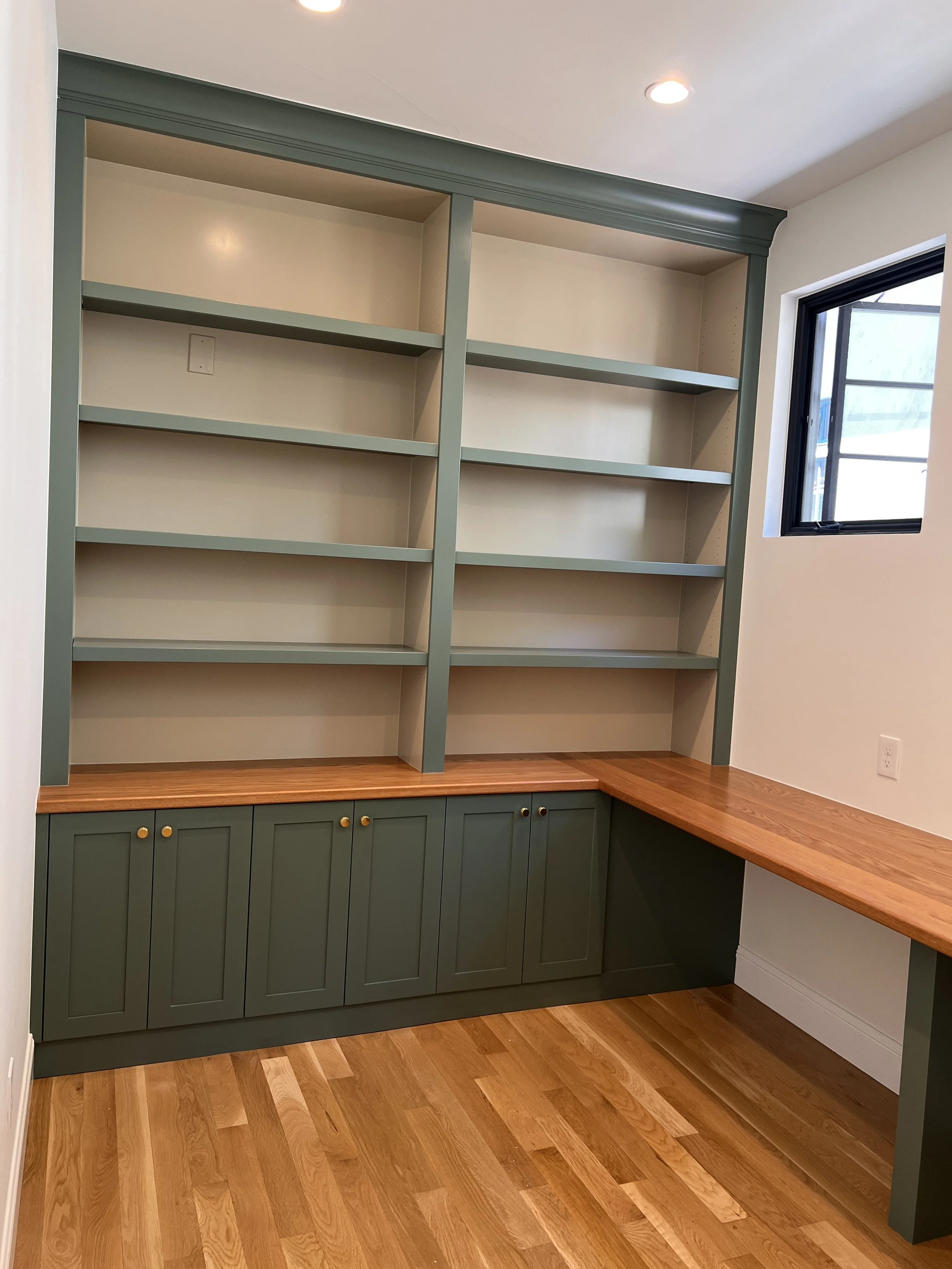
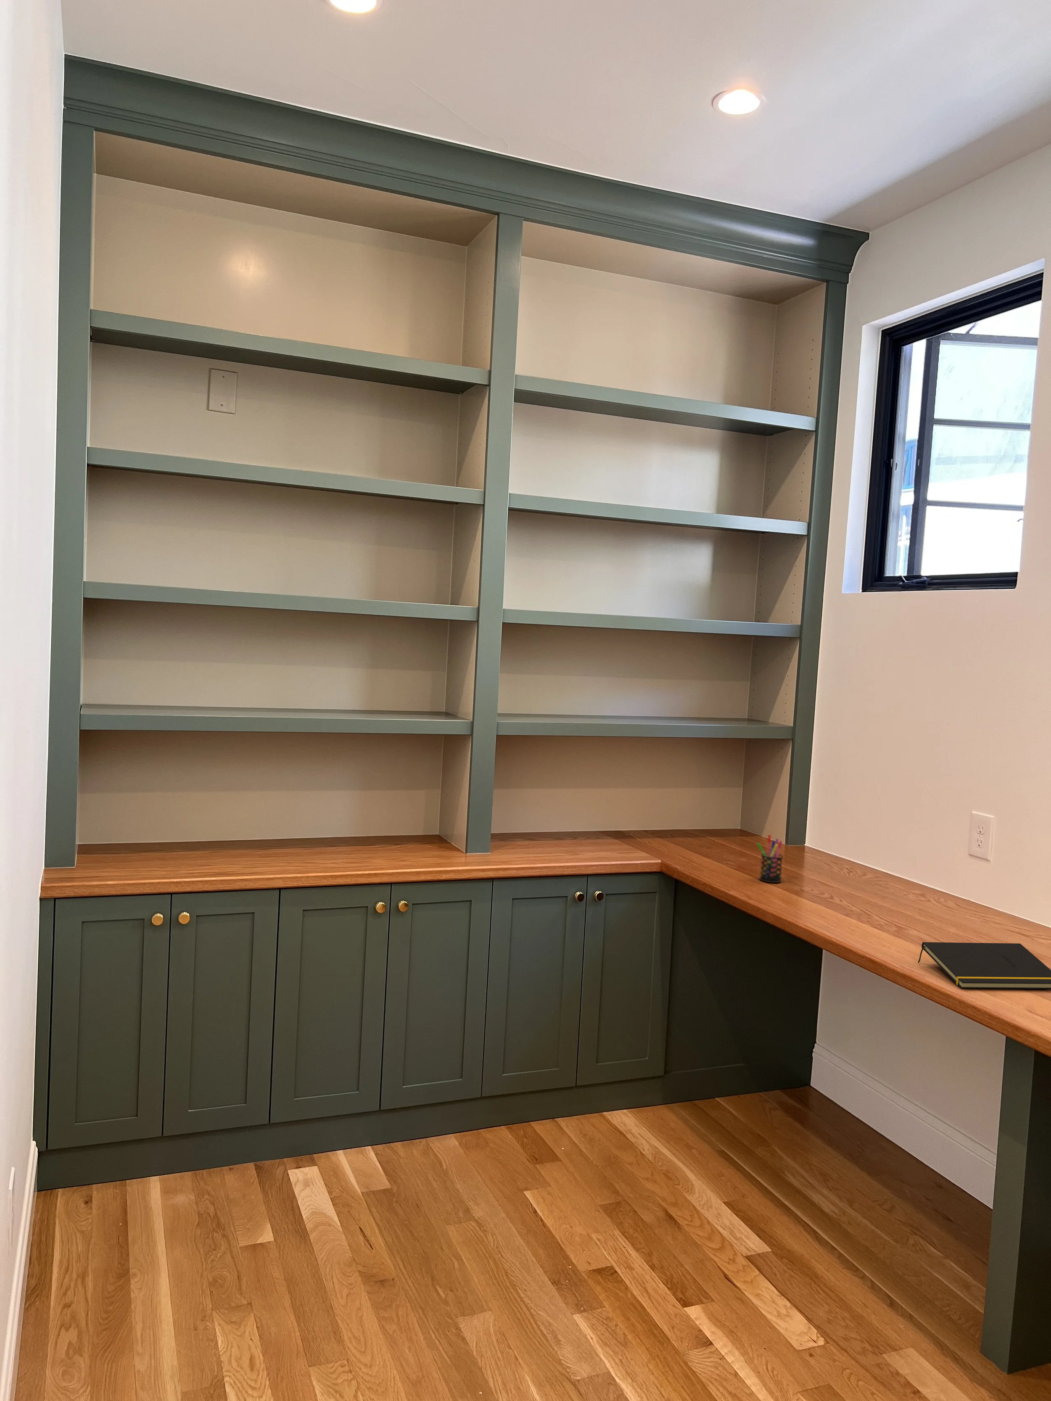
+ pen holder (768, 858)
+ notepad (991, 965)
